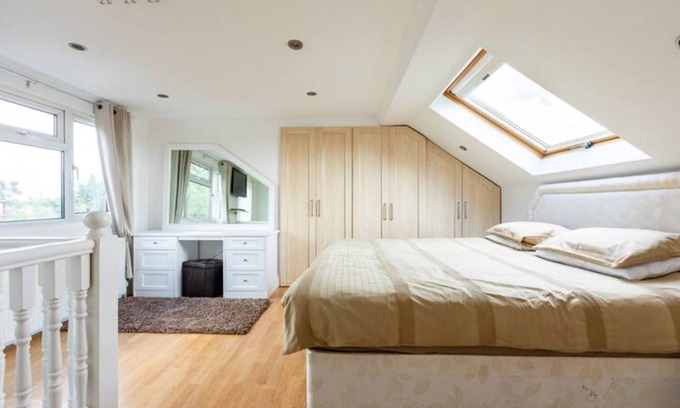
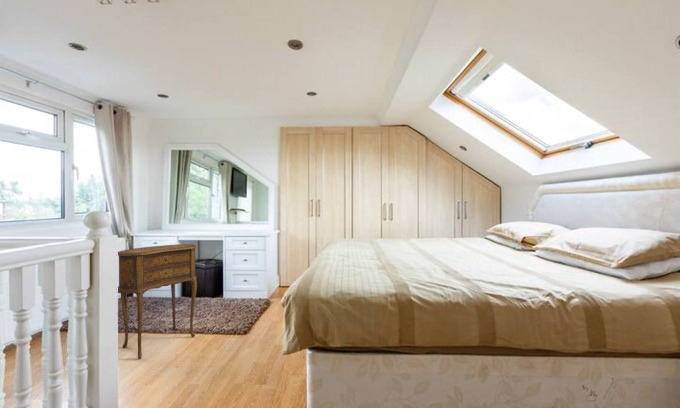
+ side table (155, 288)
